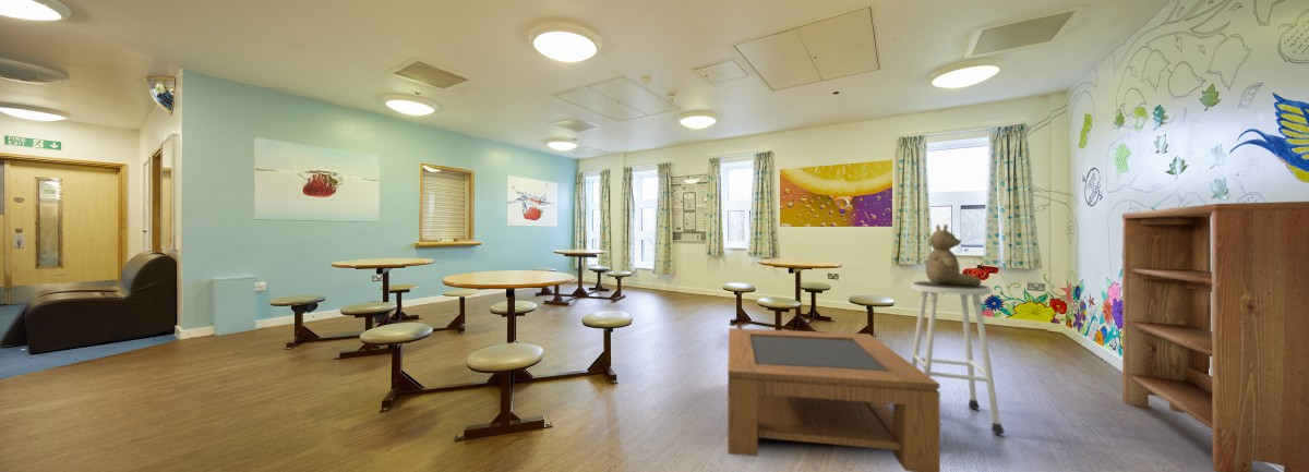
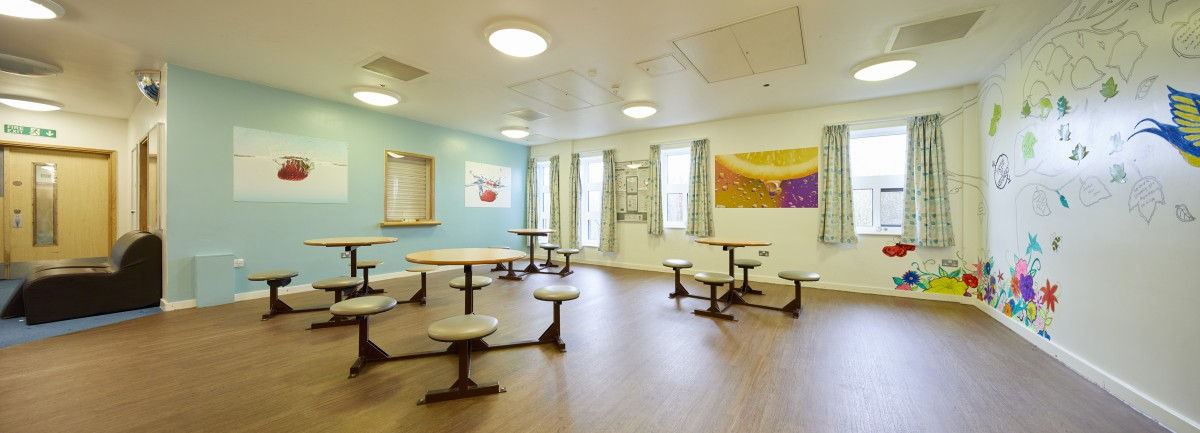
- bookshelf (1203, 323)
- teddy bear (951, 254)
- stool (948, 360)
- coffee table (809, 384)
